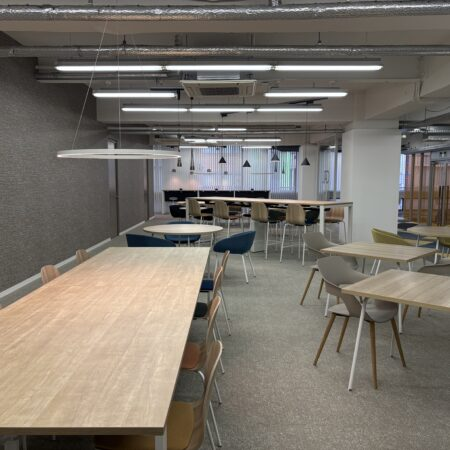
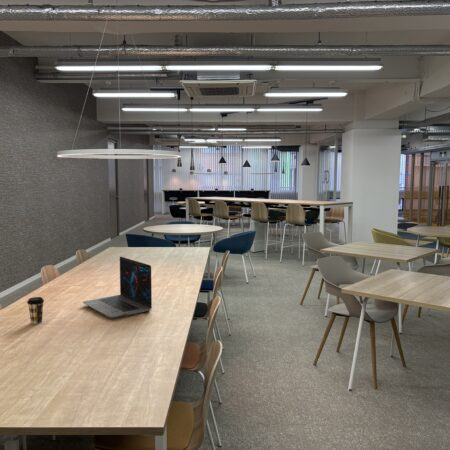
+ laptop (120, 285)
+ coffee cup (36, 310)
